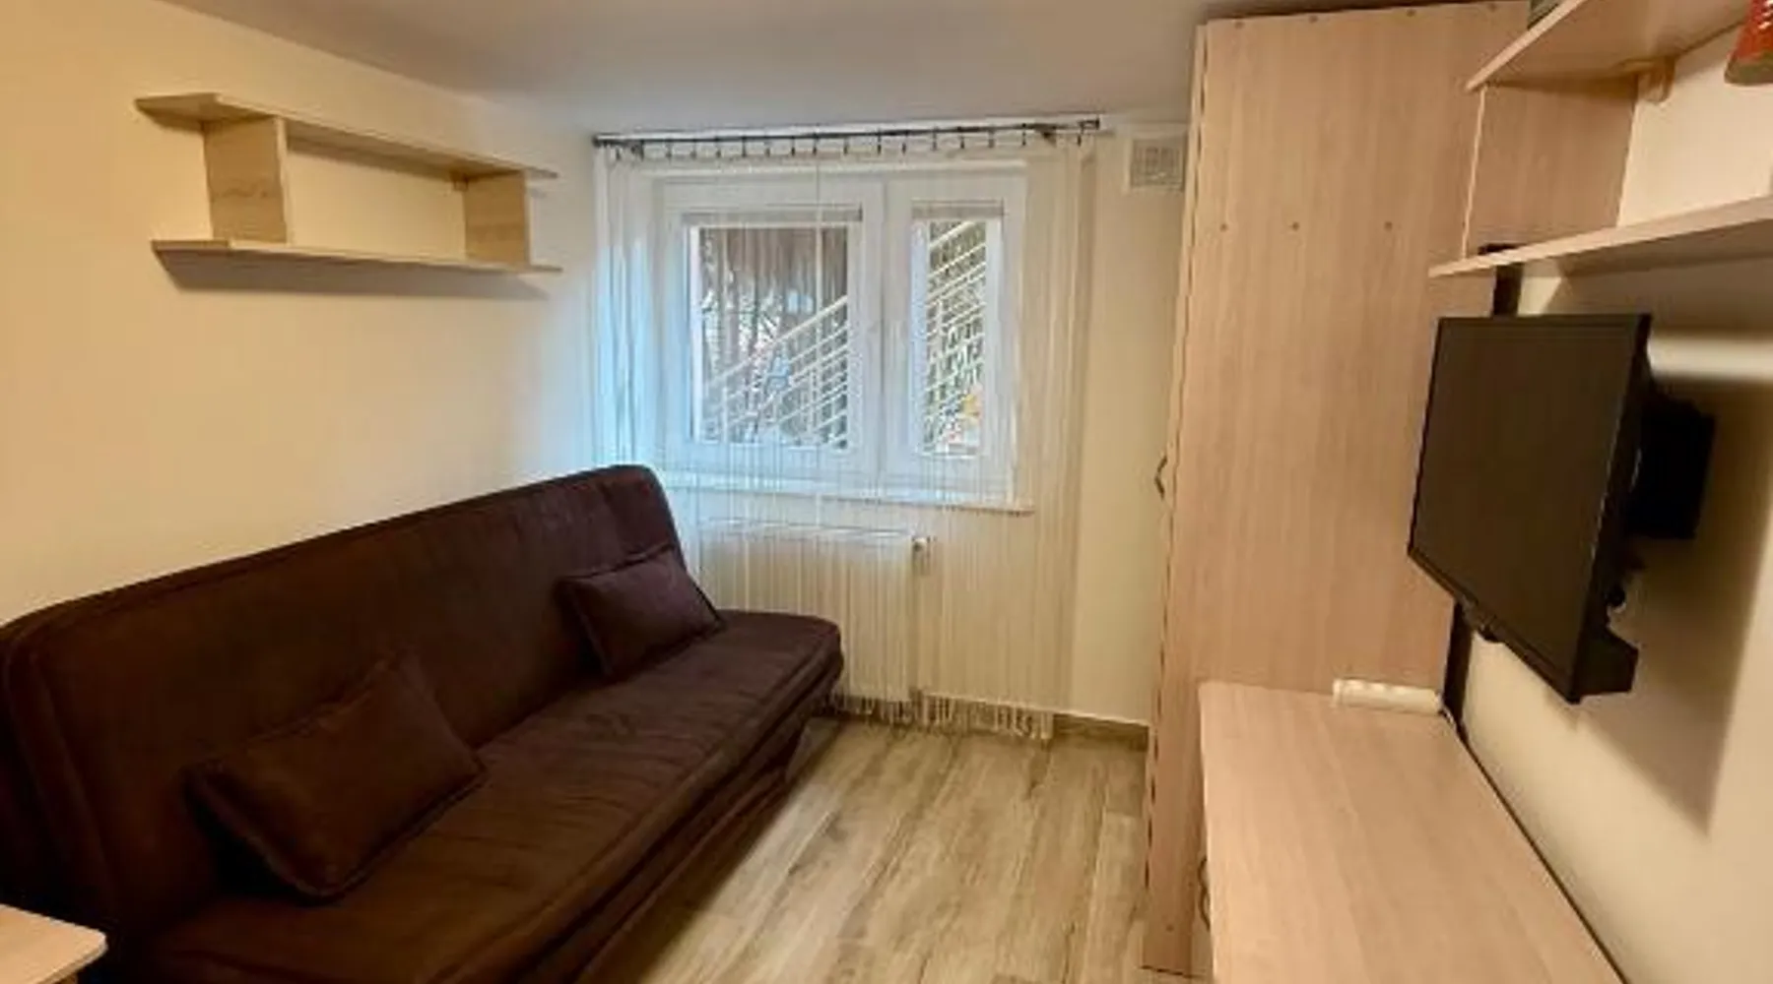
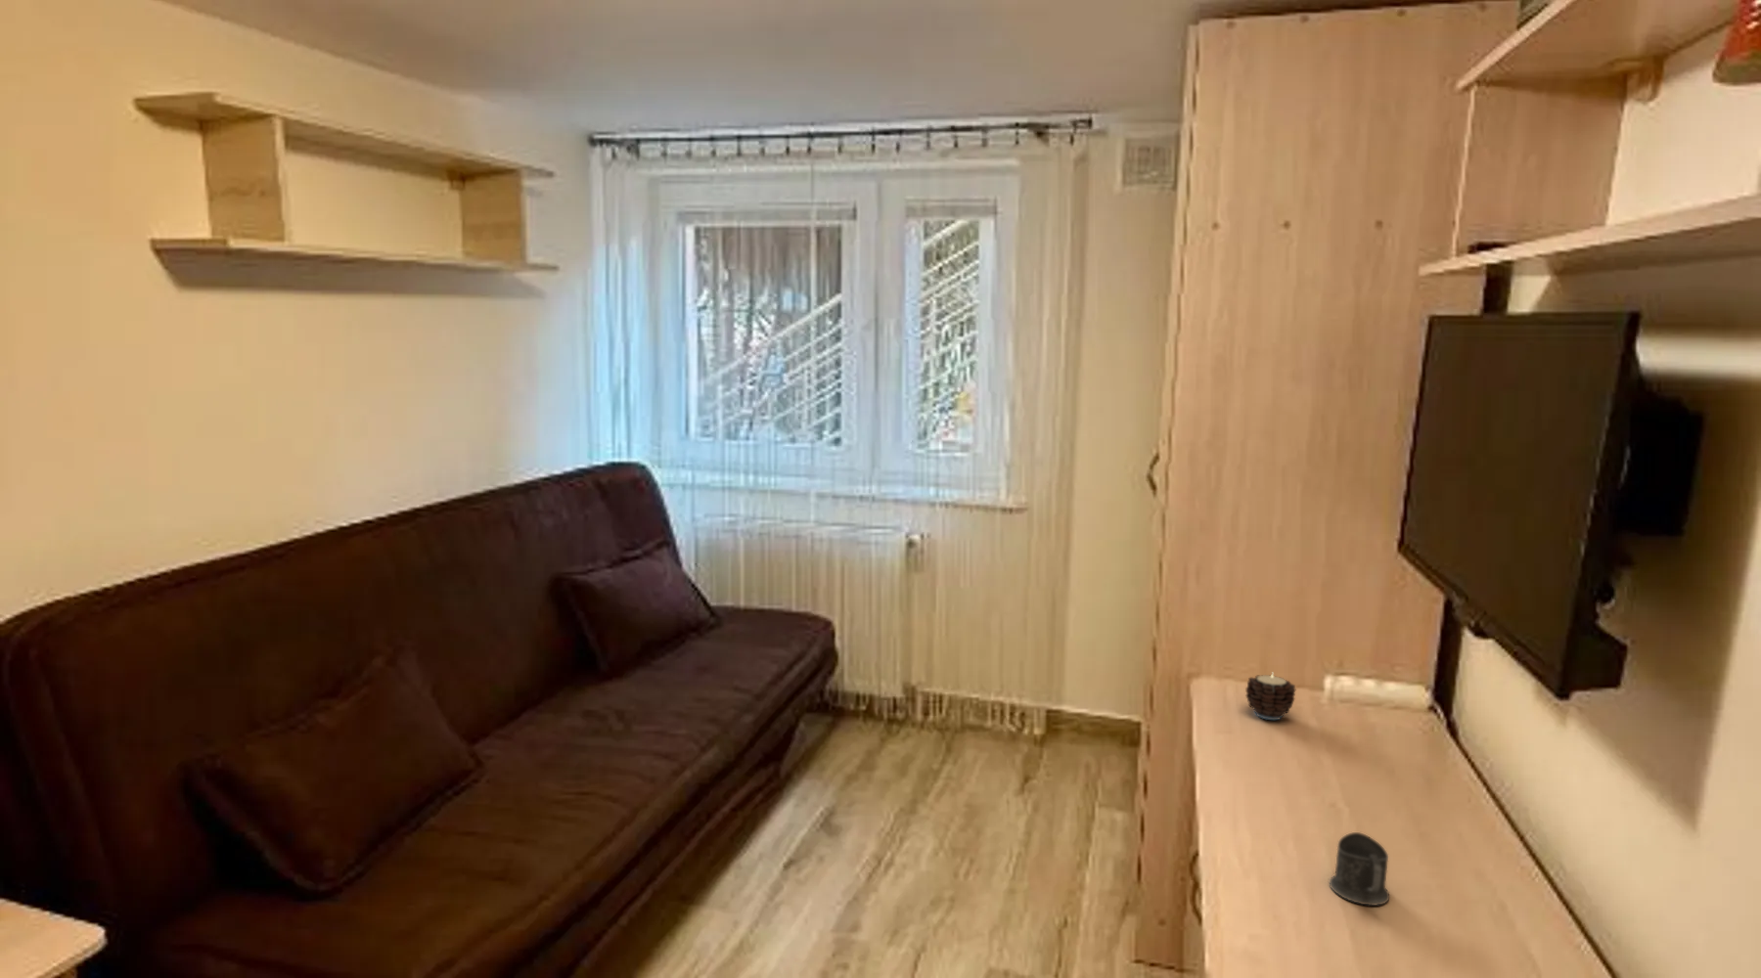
+ mug (1365, 871)
+ candle (1270, 694)
